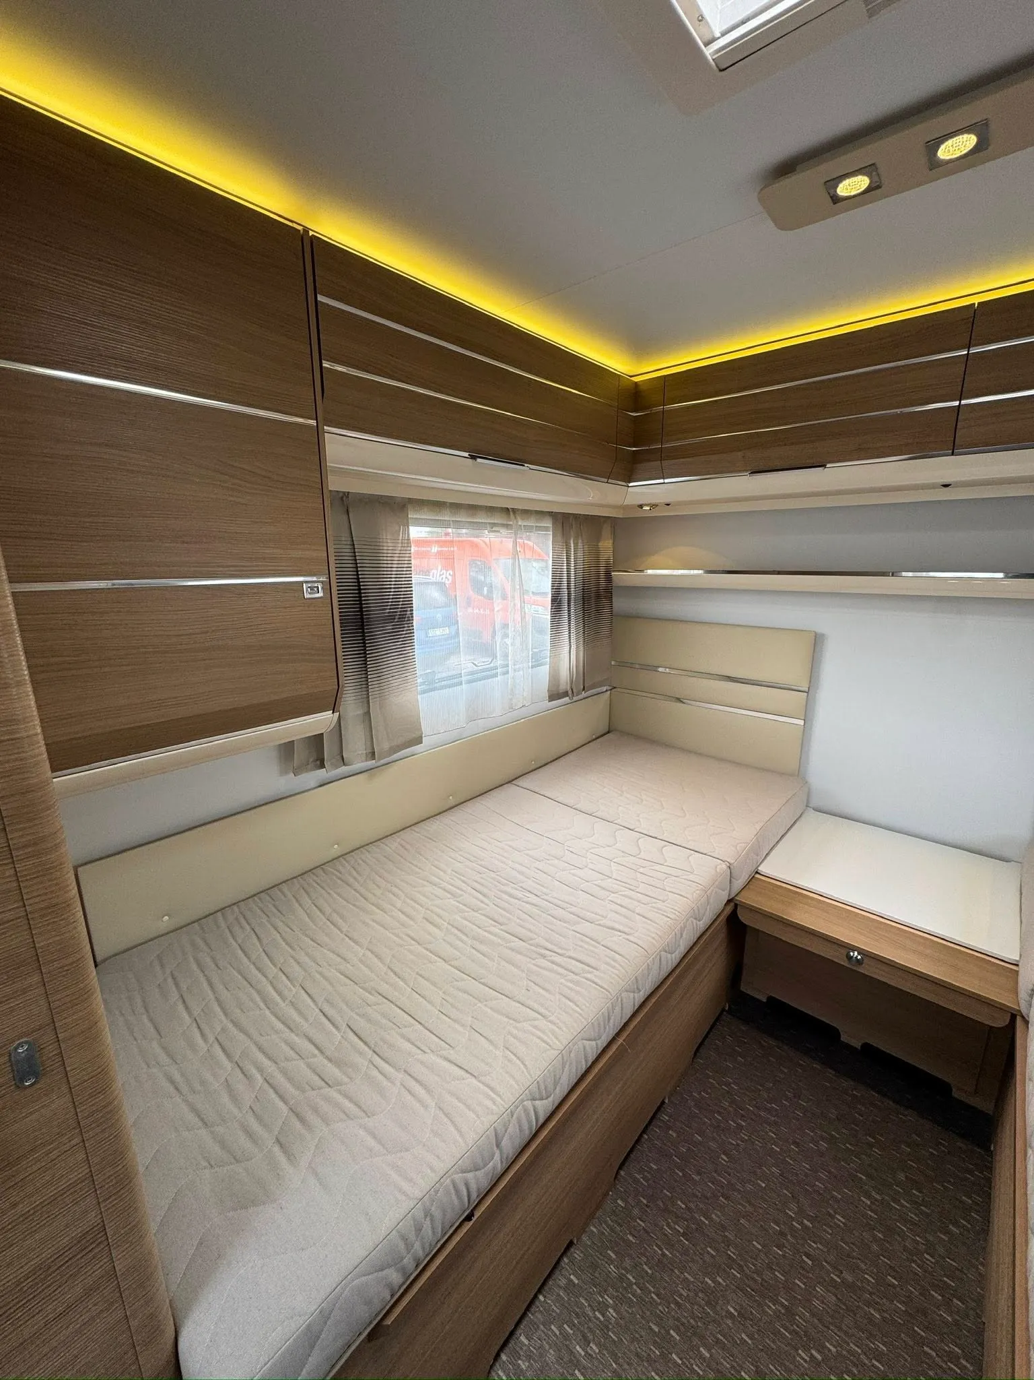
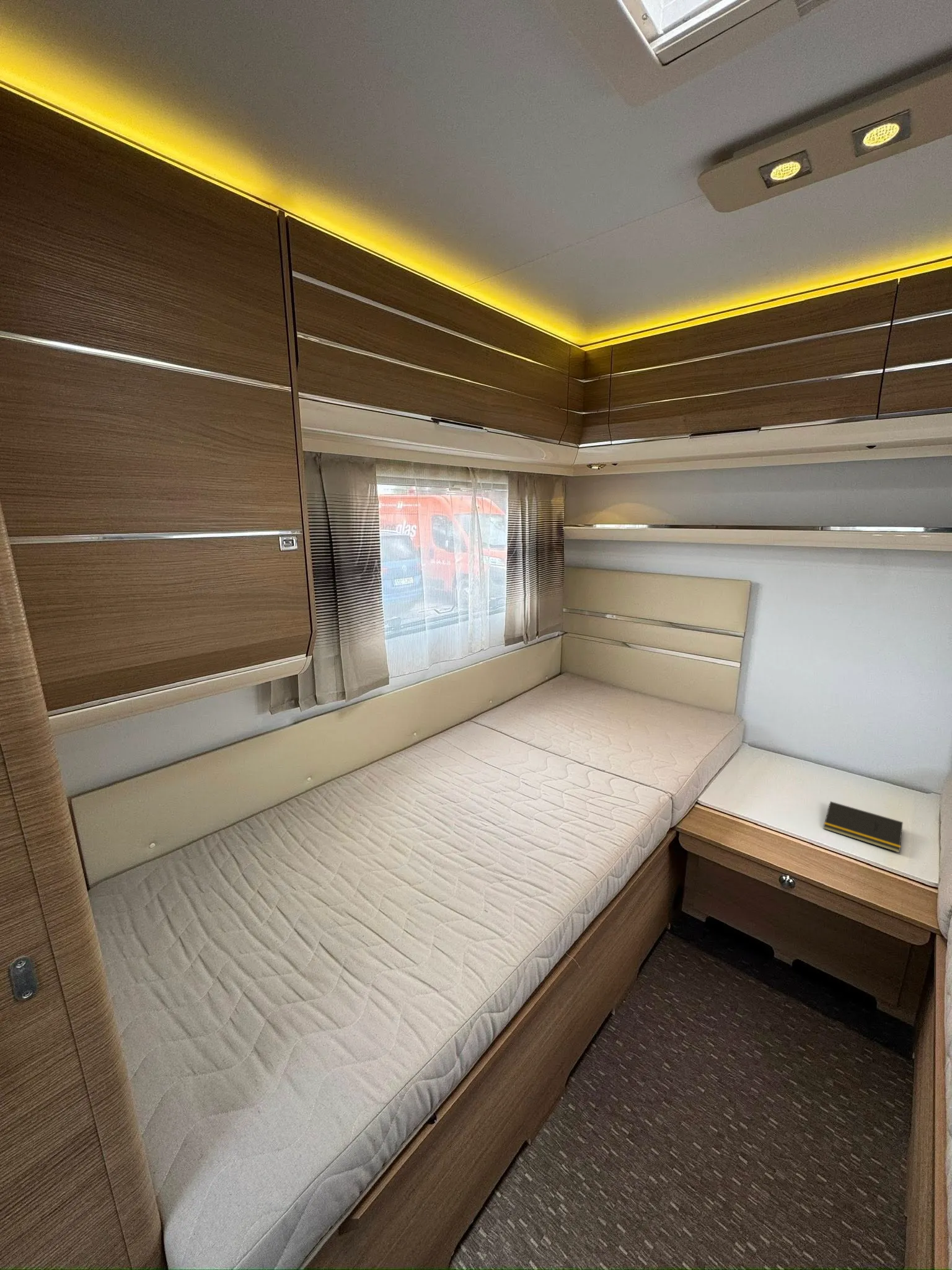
+ notepad (862, 825)
